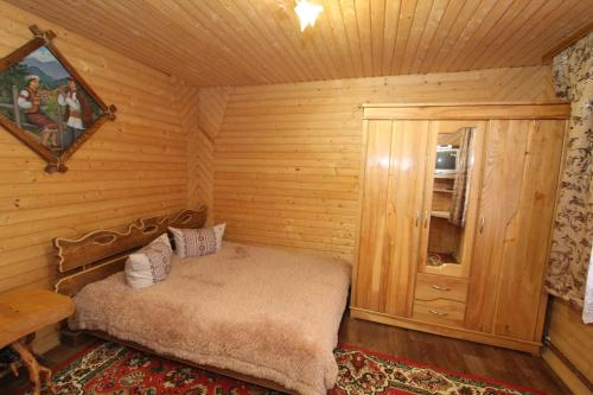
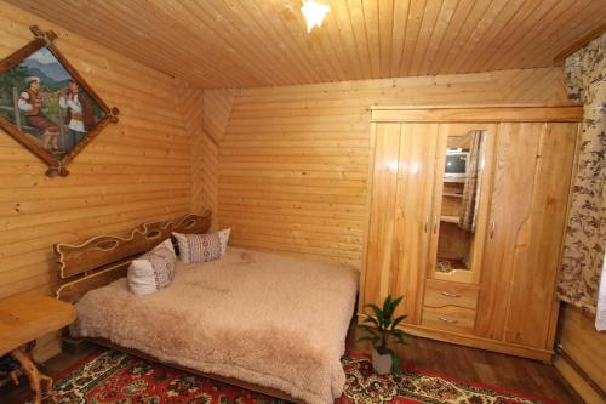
+ indoor plant (384, 334)
